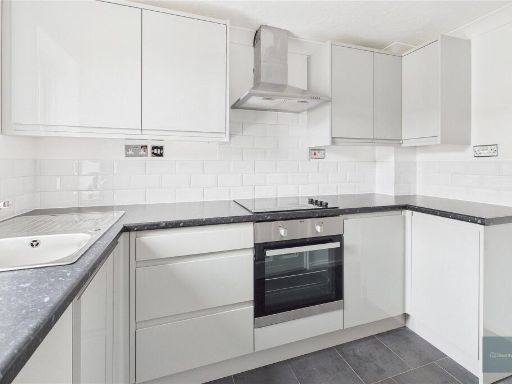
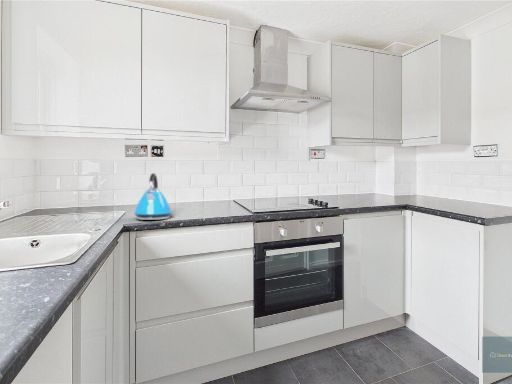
+ kettle (153, 195)
